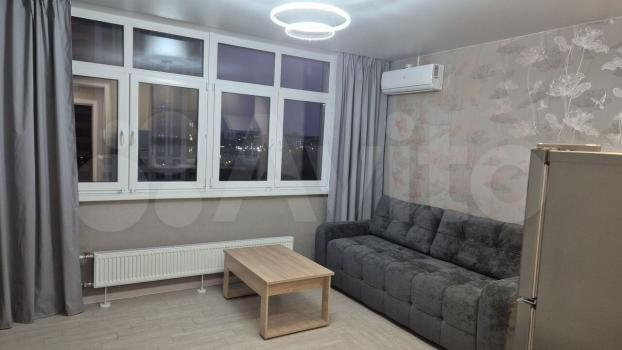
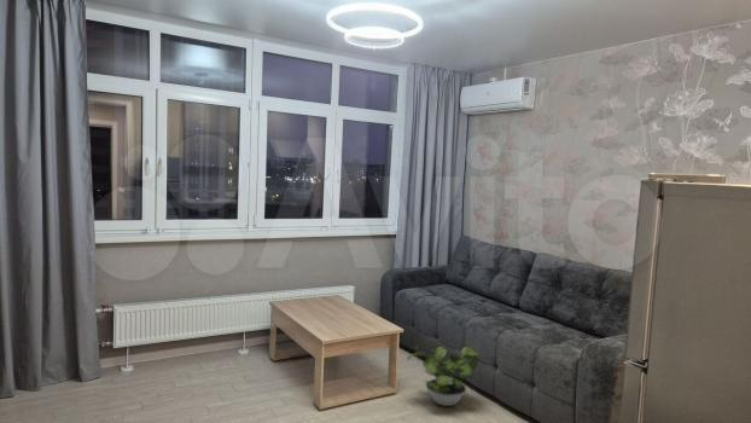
+ potted plant (443, 371)
